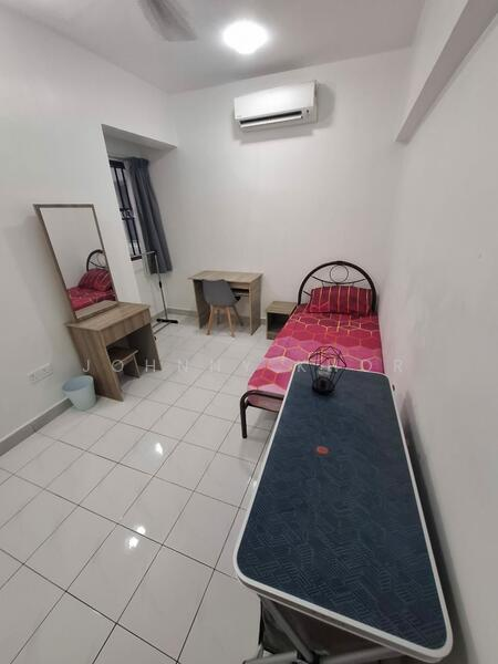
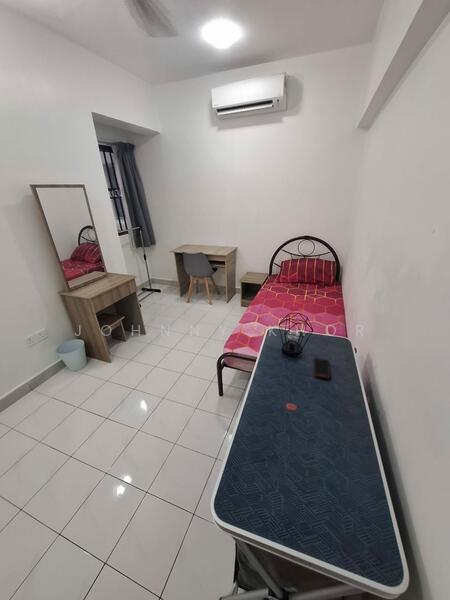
+ cell phone (321, 367)
